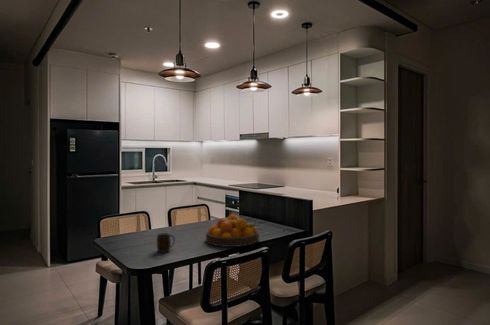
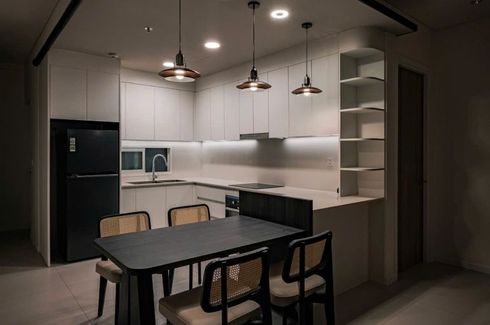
- mug (166, 242)
- fruit bowl (232, 228)
